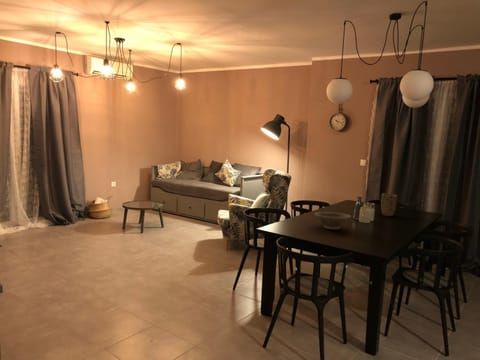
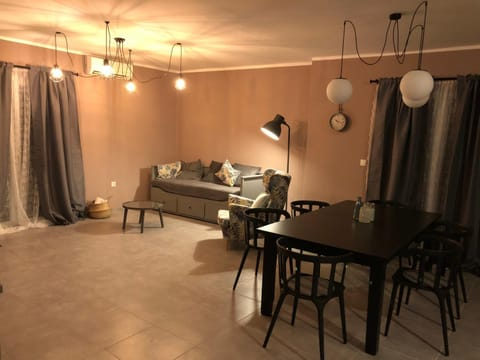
- plant pot (388, 204)
- decorative bowl (332, 220)
